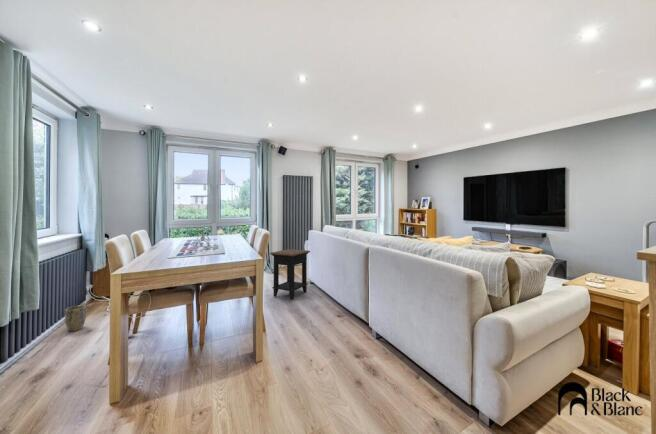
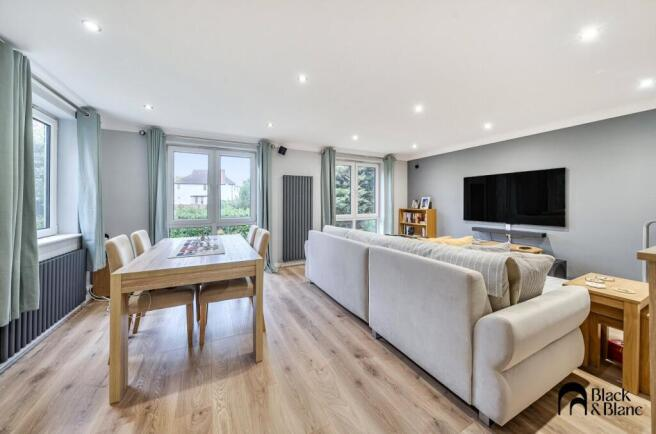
- side table (290, 272)
- plant pot (75, 318)
